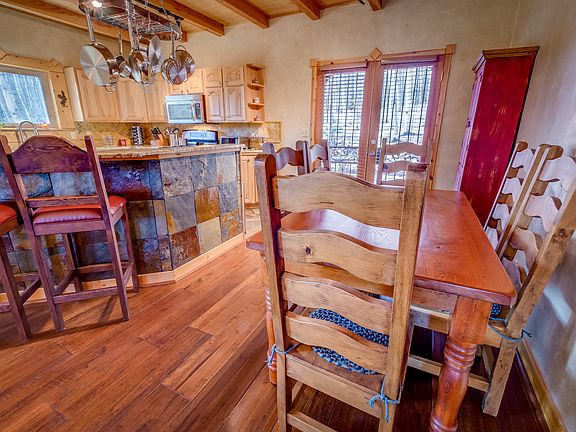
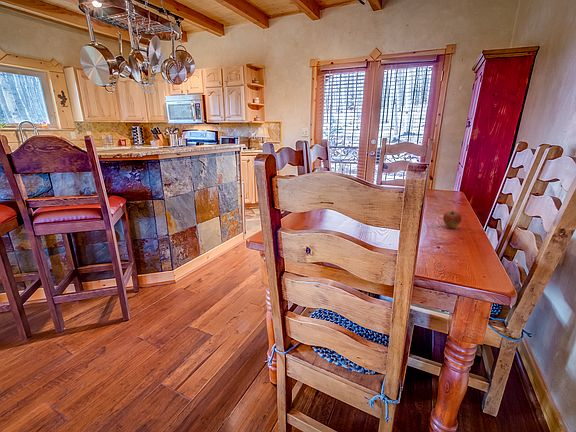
+ fruit (452, 218)
